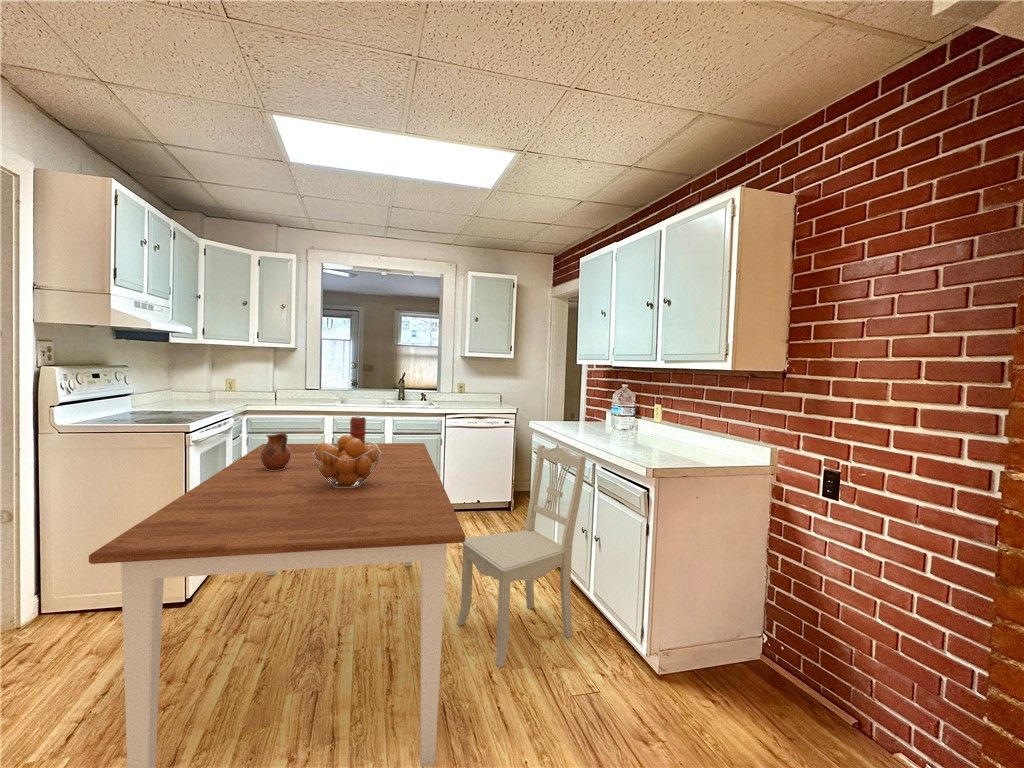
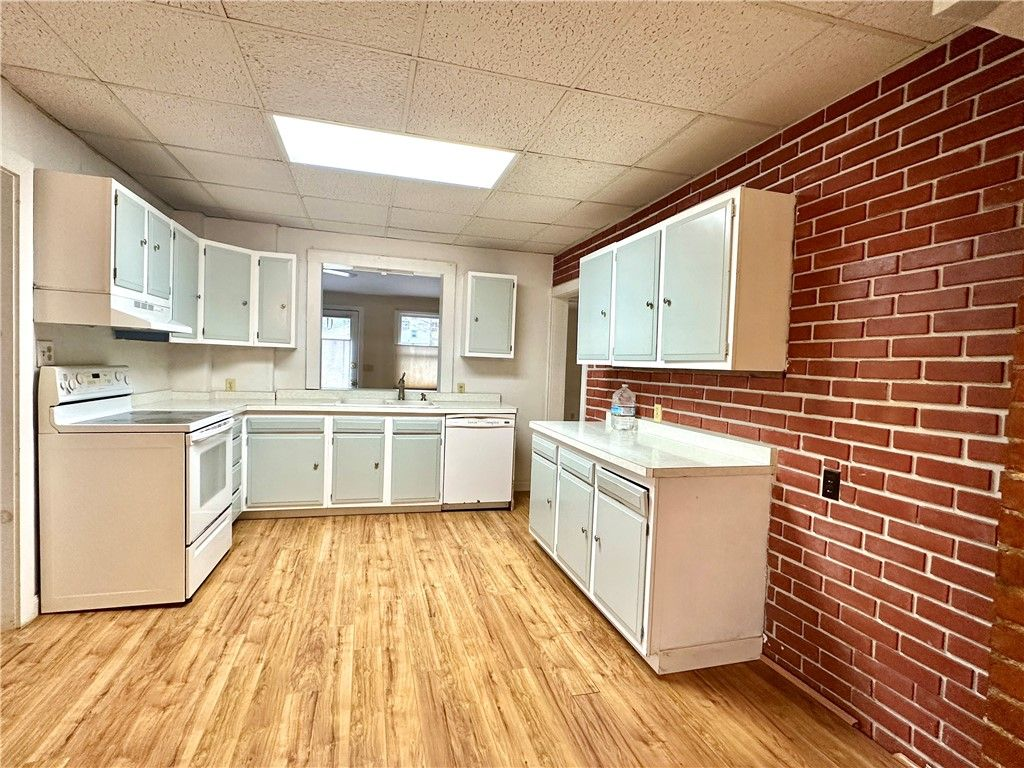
- pitcher (276, 450)
- fruit basket (347, 460)
- dining table (328, 557)
- spice grinder (357, 435)
- dining chair (521, 540)
